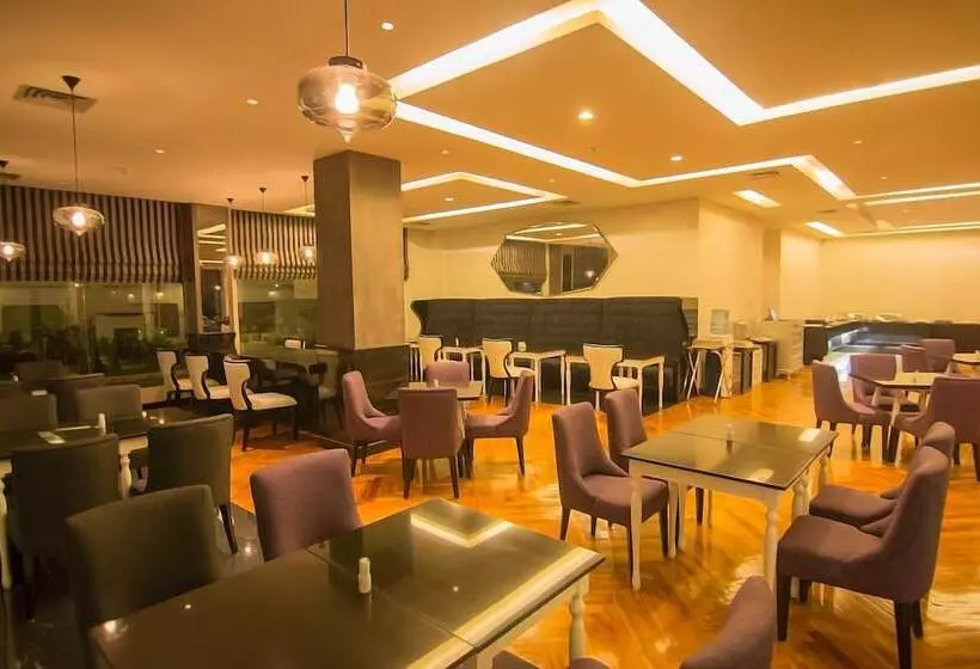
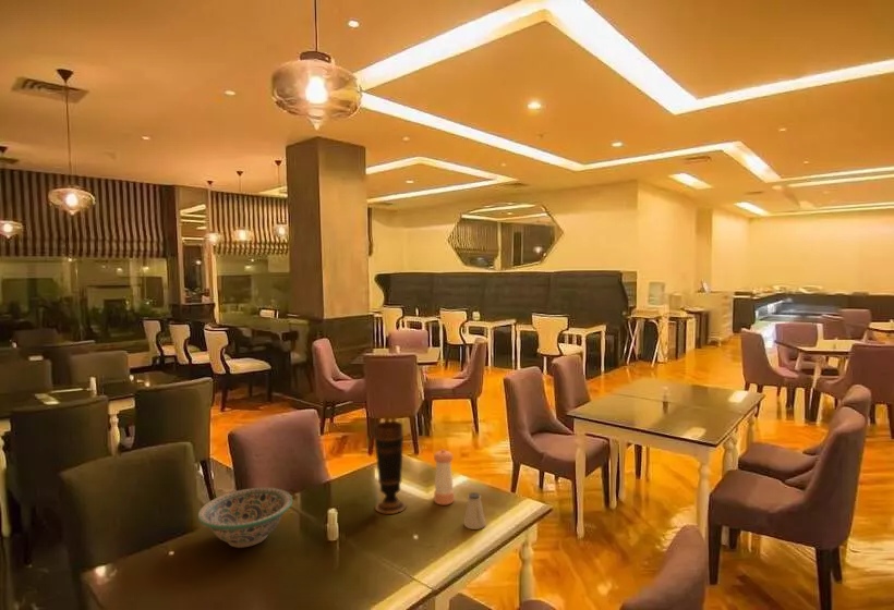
+ decorative bowl (246, 521)
+ saltshaker (474, 509)
+ vase (389, 465)
+ pepper shaker (444, 475)
